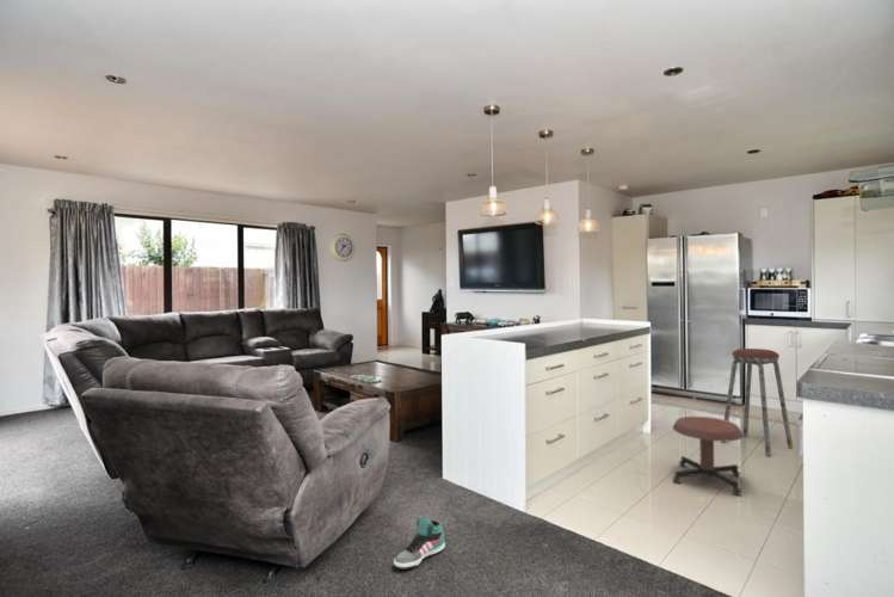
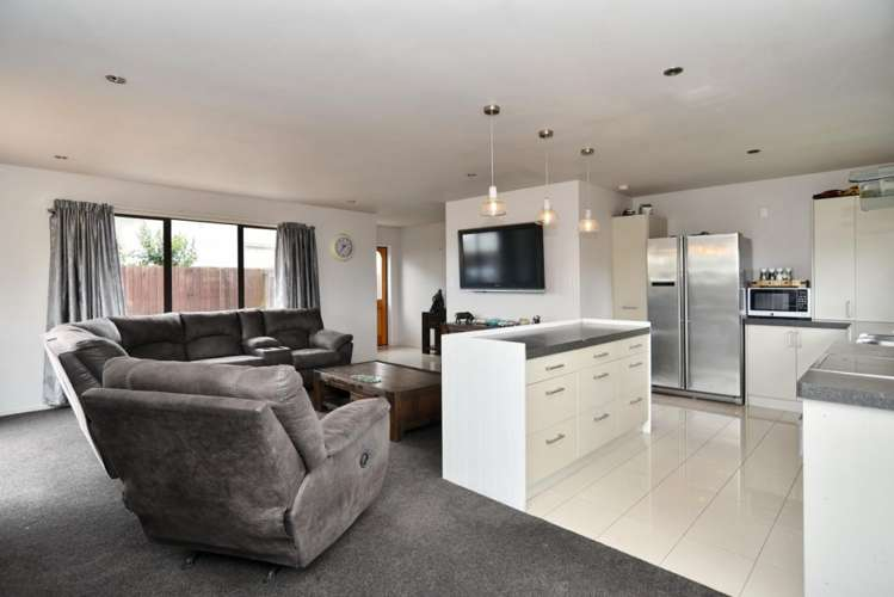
- sneaker (420, 537)
- stool (707, 451)
- music stool (760, 395)
